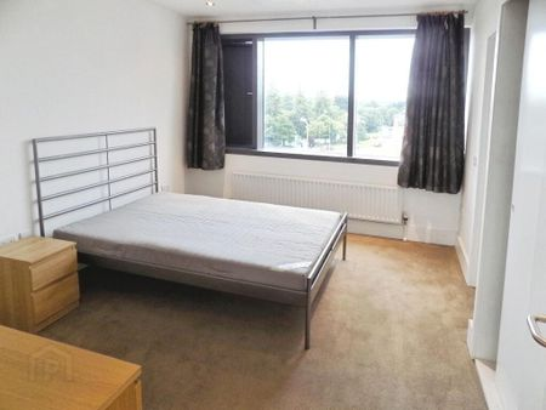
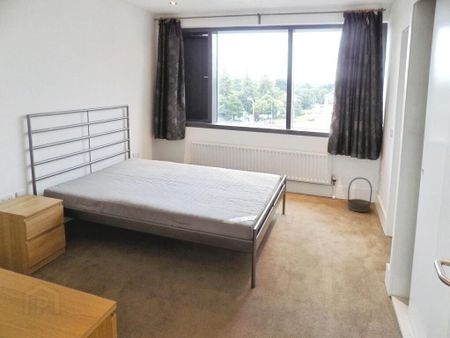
+ basket (359, 199)
